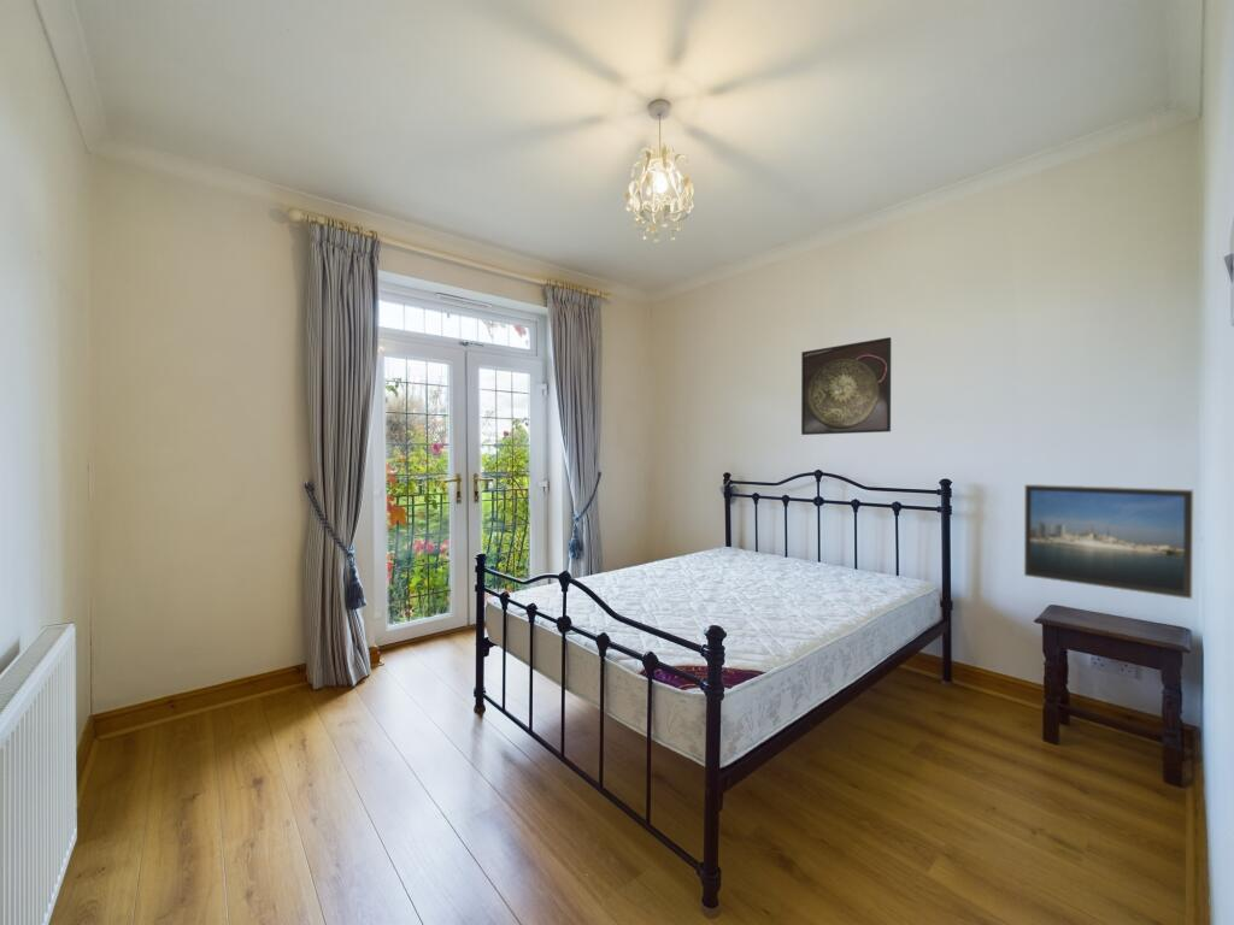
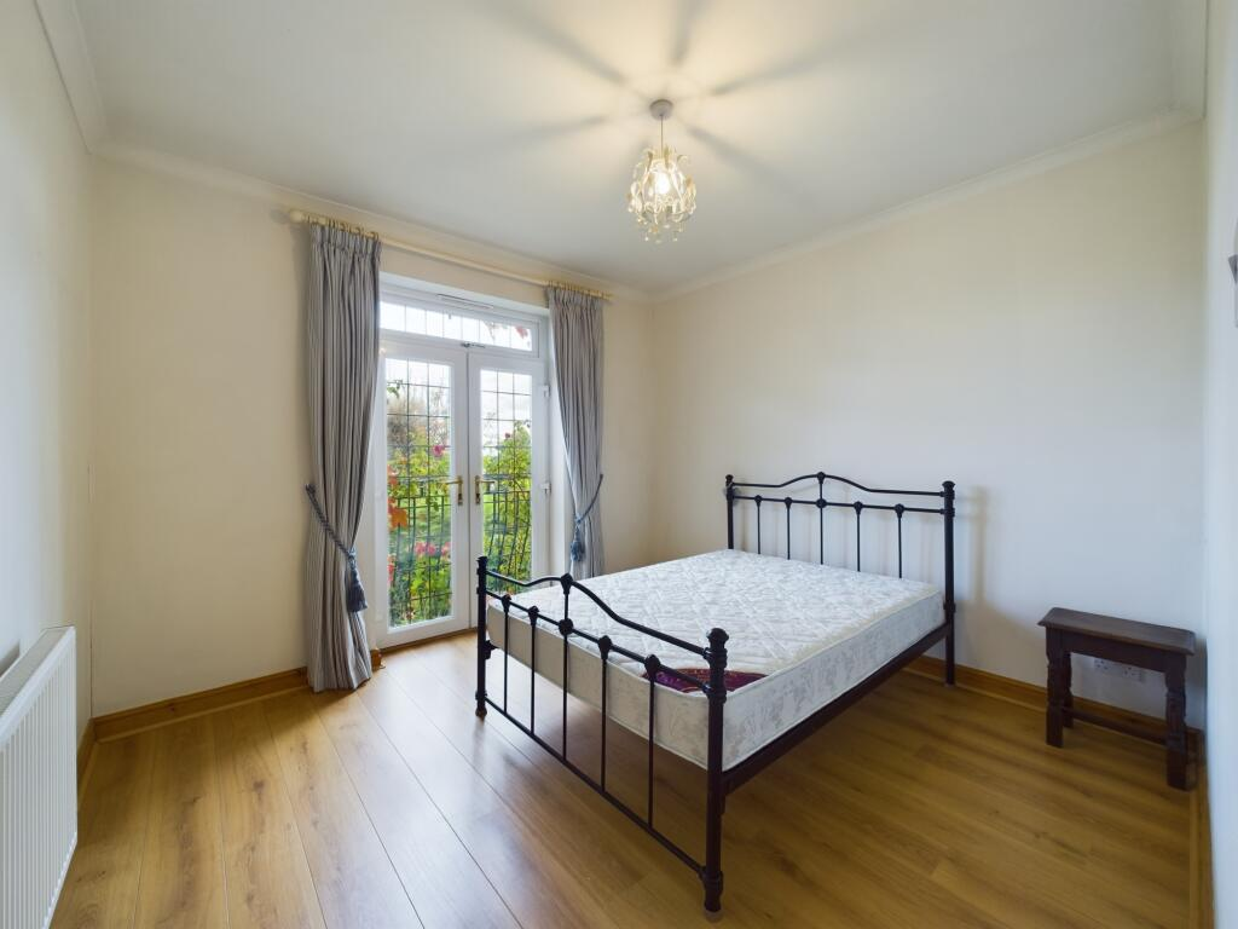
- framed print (1101, 536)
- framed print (842, 389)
